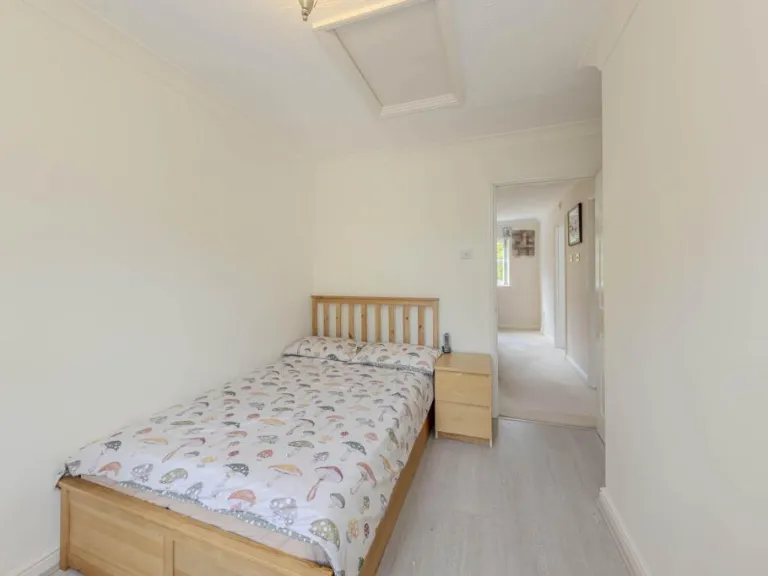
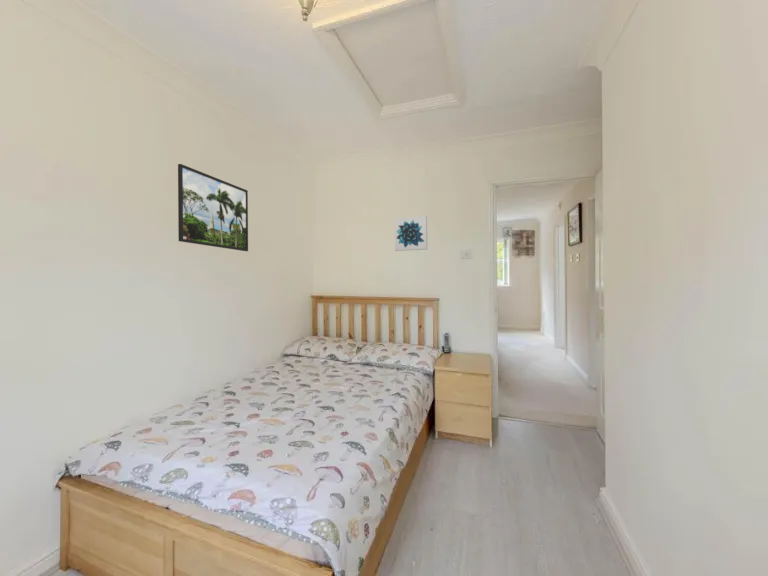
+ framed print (217, 212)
+ wall art (410, 233)
